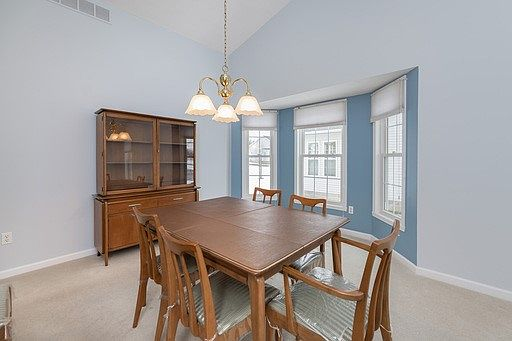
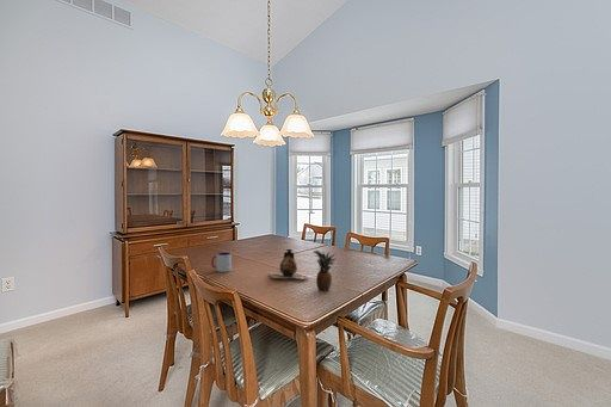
+ vase (288, 263)
+ fruit (323, 269)
+ mug (221, 261)
